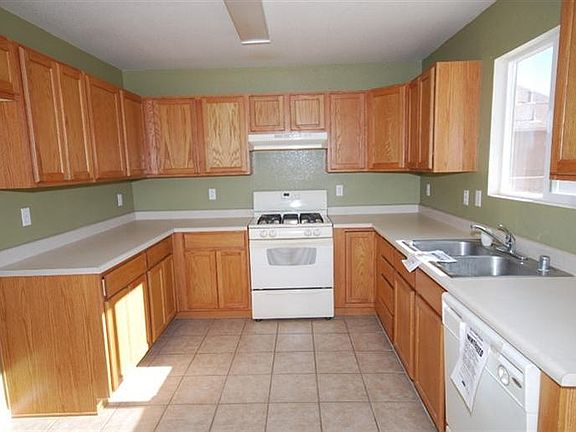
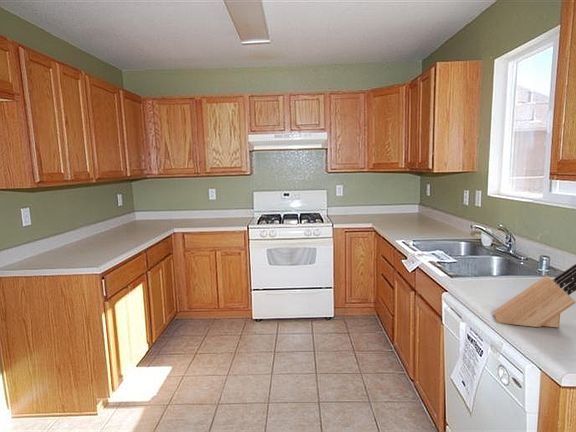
+ knife block (539, 293)
